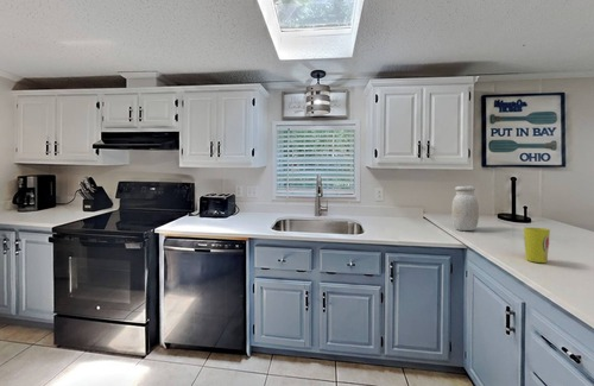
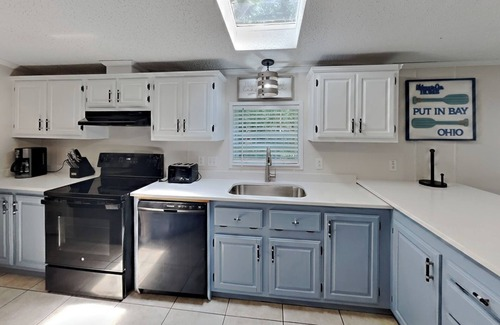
- cup (536, 245)
- jar (465, 208)
